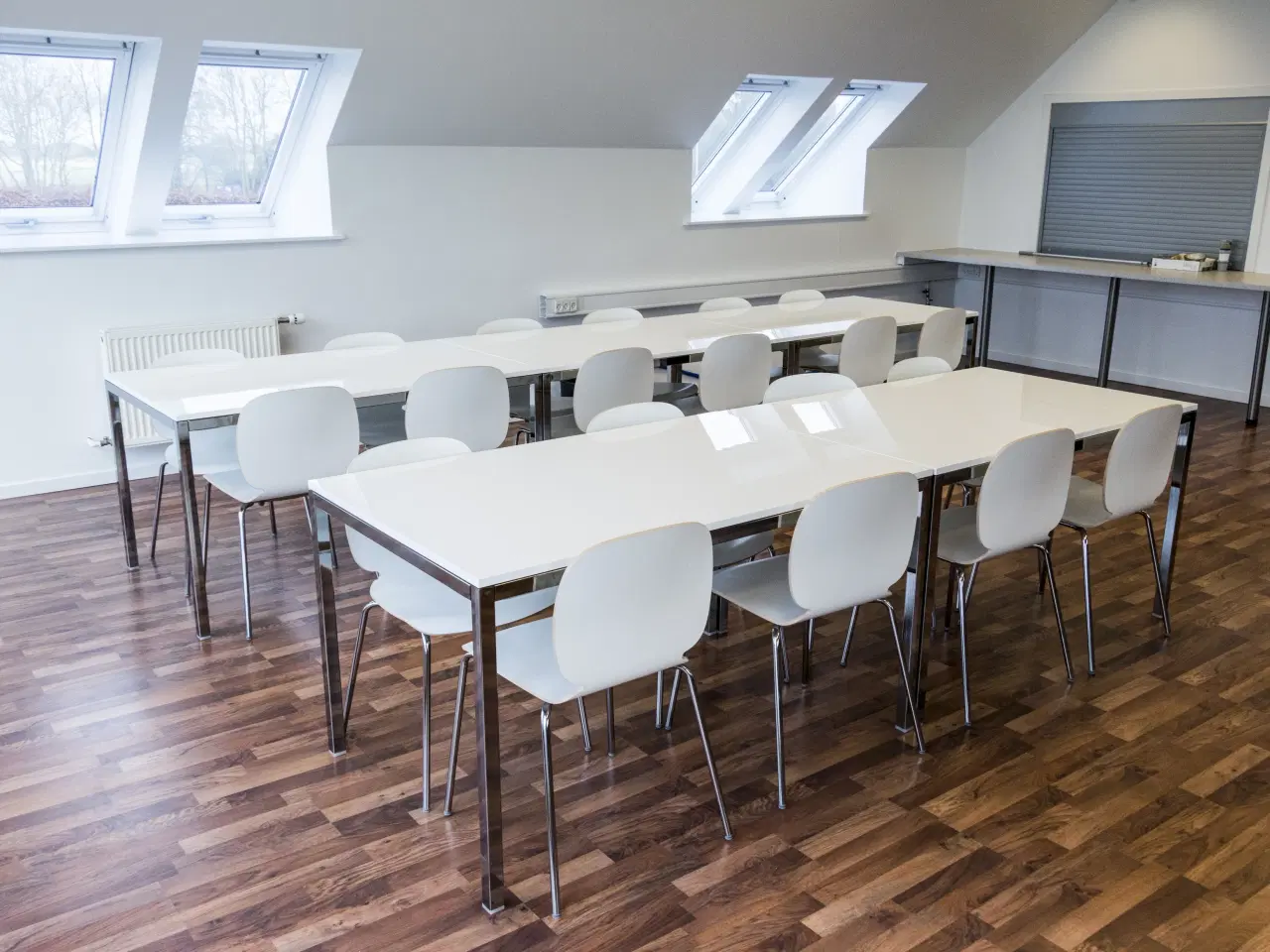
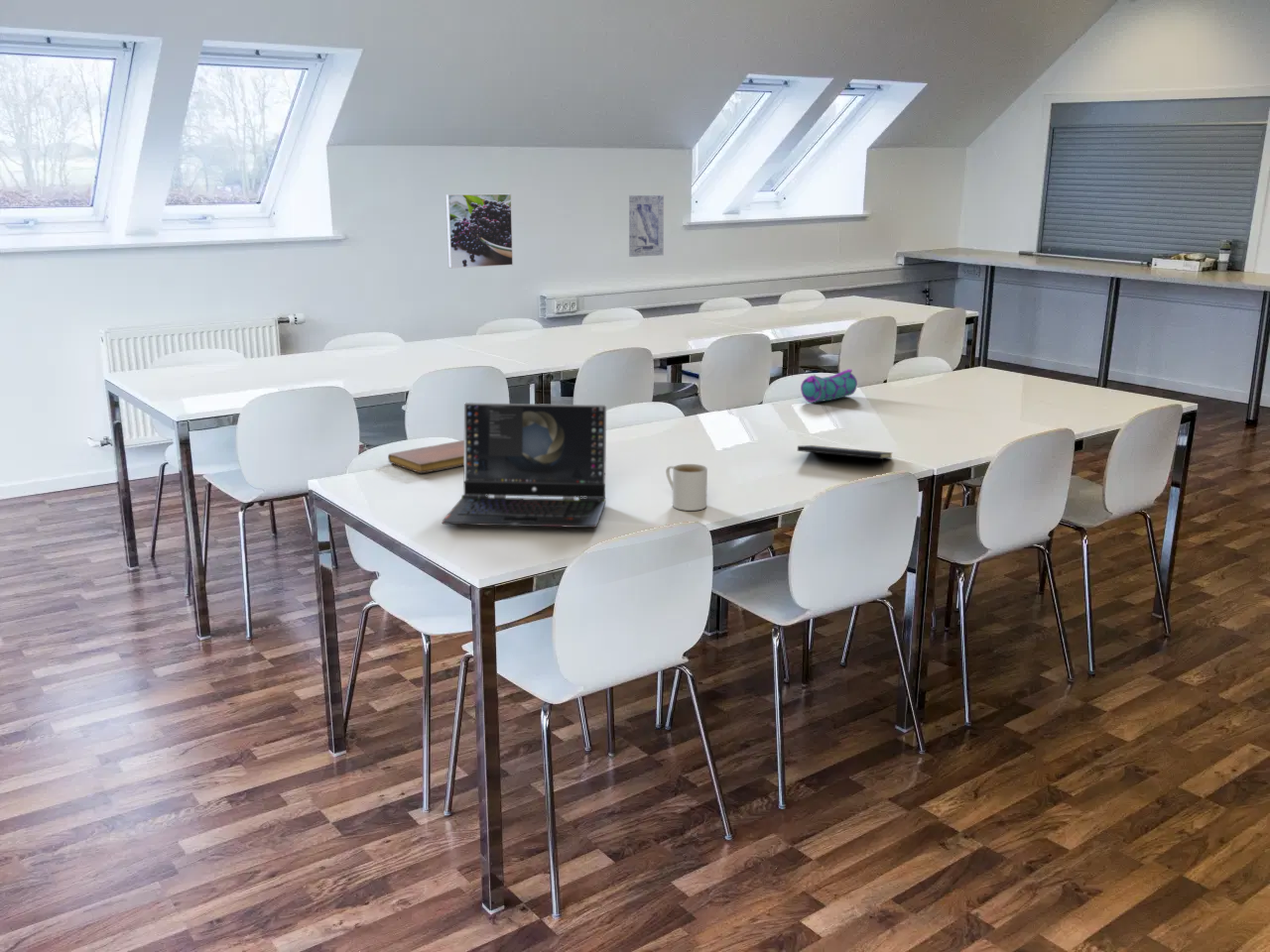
+ laptop computer (527, 464)
+ wall art (646, 225)
+ pencil case (829, 386)
+ notepad (844, 451)
+ notebook (443, 455)
+ mug (684, 485)
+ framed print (479, 230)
